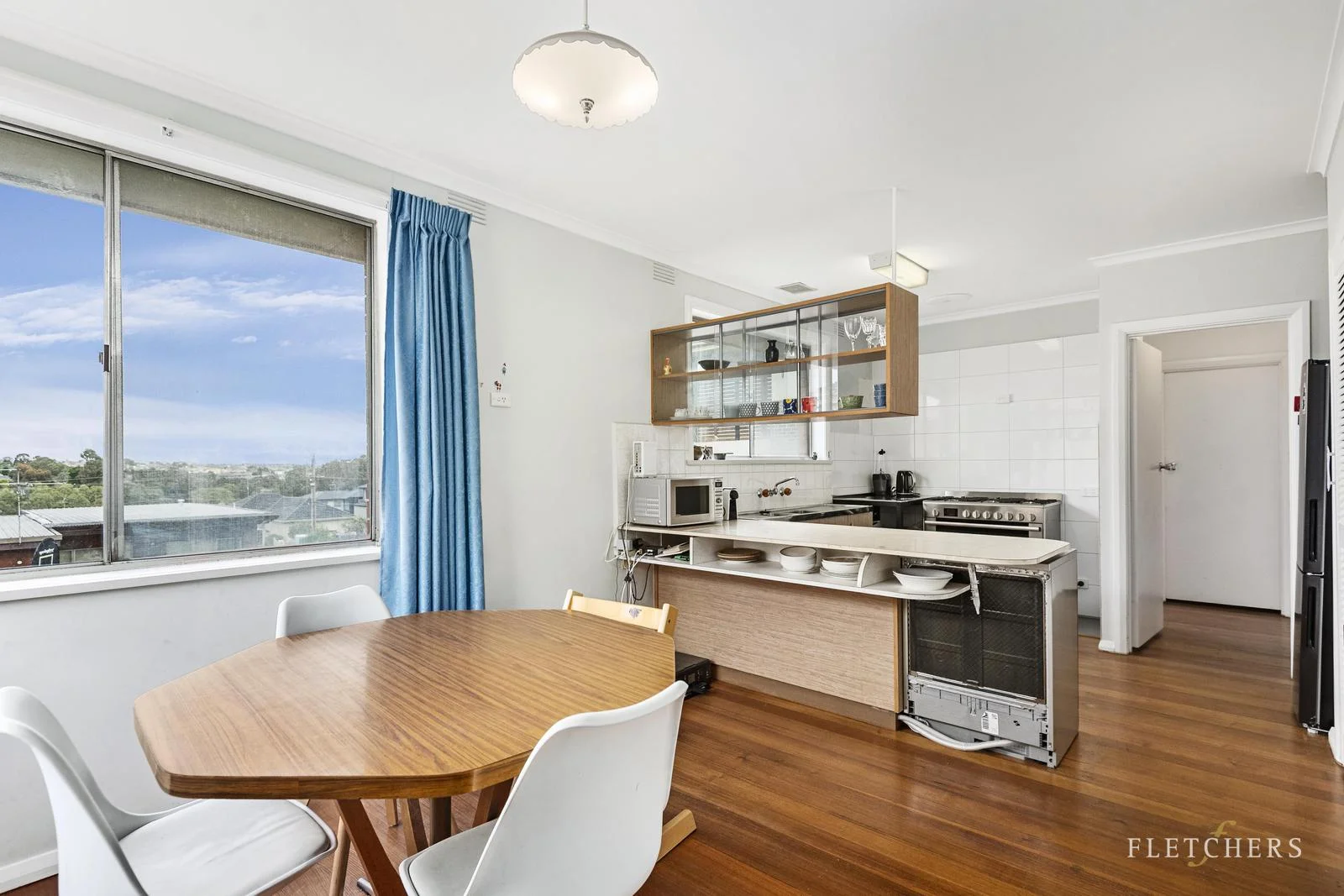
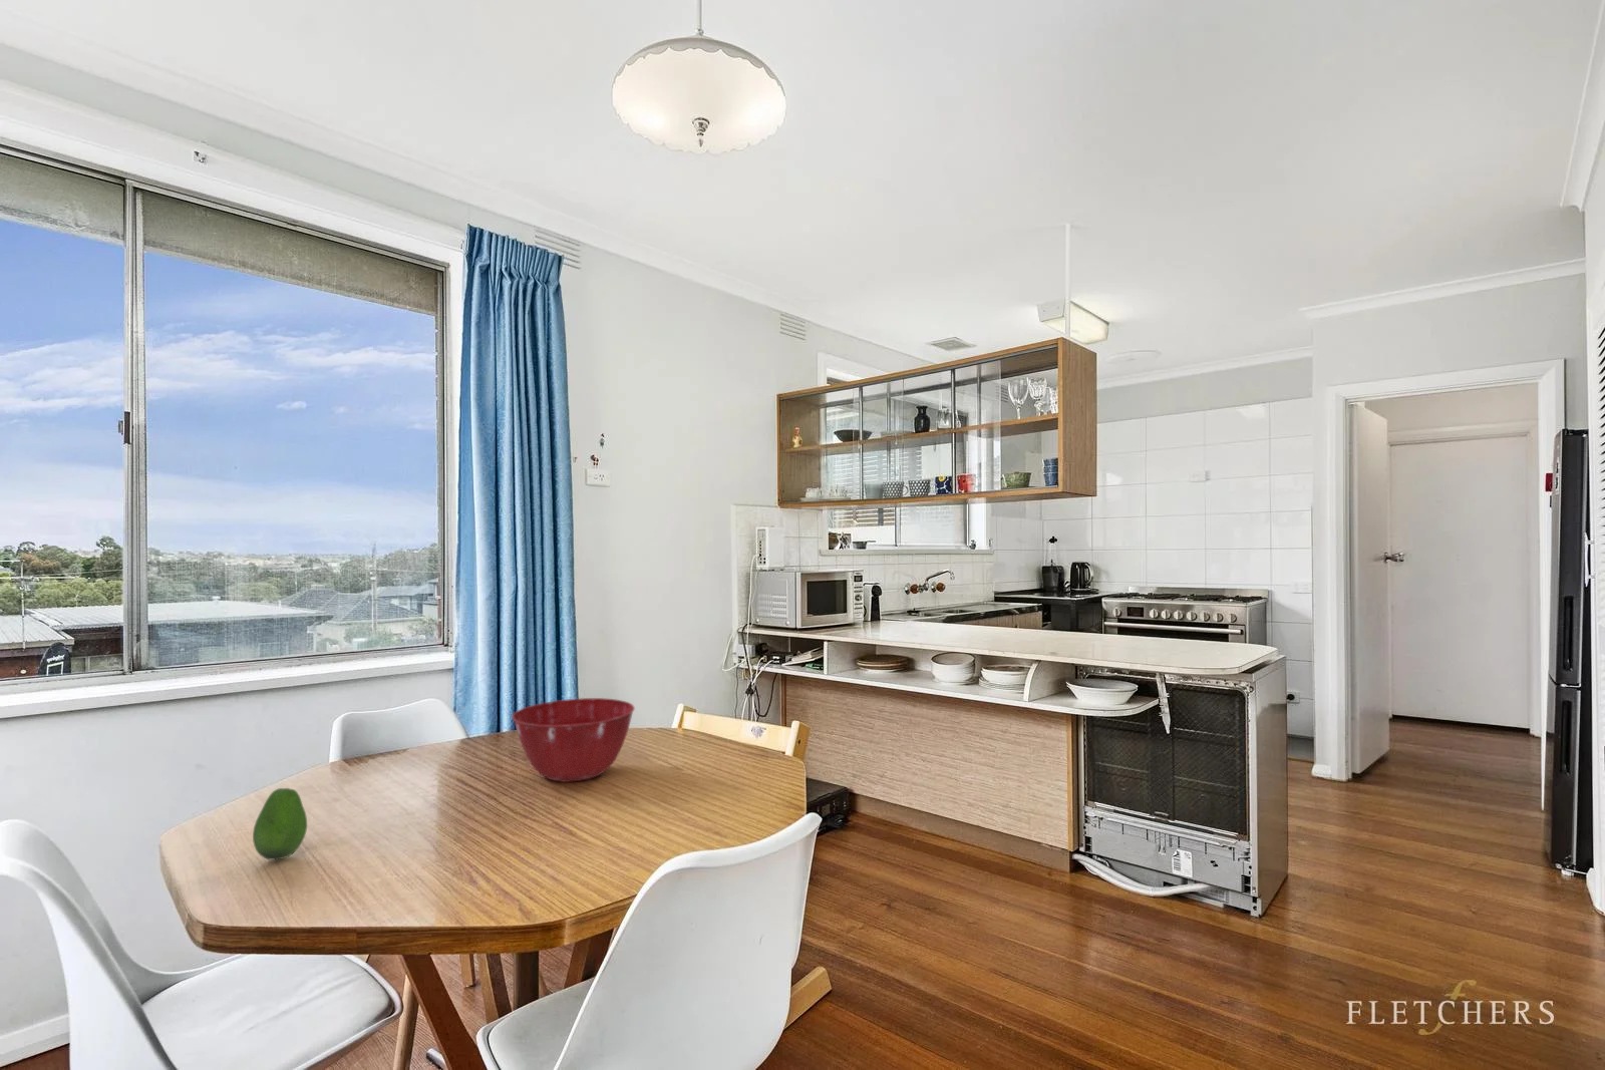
+ fruit (279, 823)
+ mixing bowl (573, 742)
